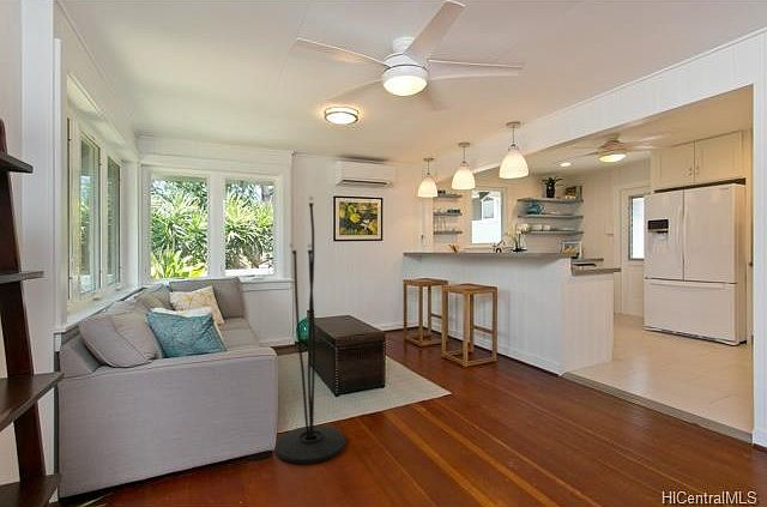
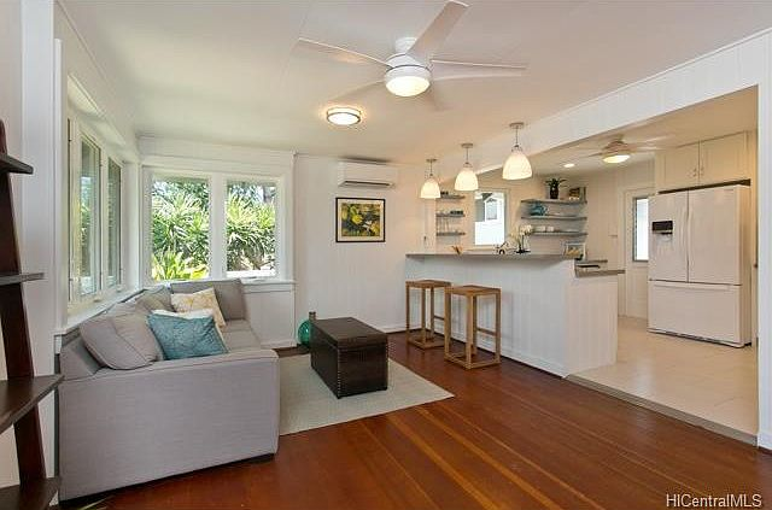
- floor lamp (310, 320)
